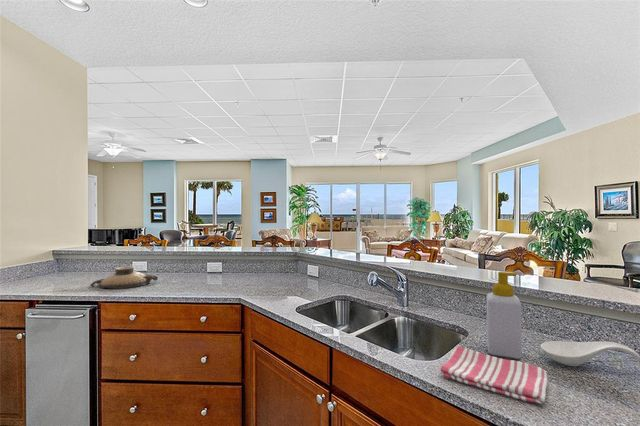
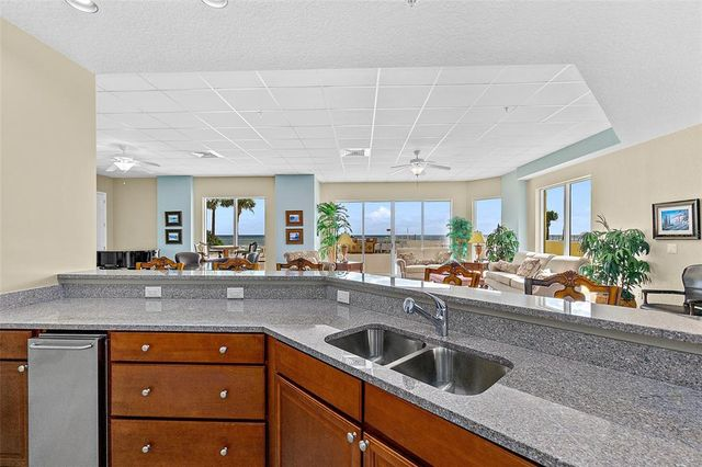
- soap bottle (503, 312)
- dish towel (493, 370)
- spoon rest (590, 353)
- teapot (125, 275)
